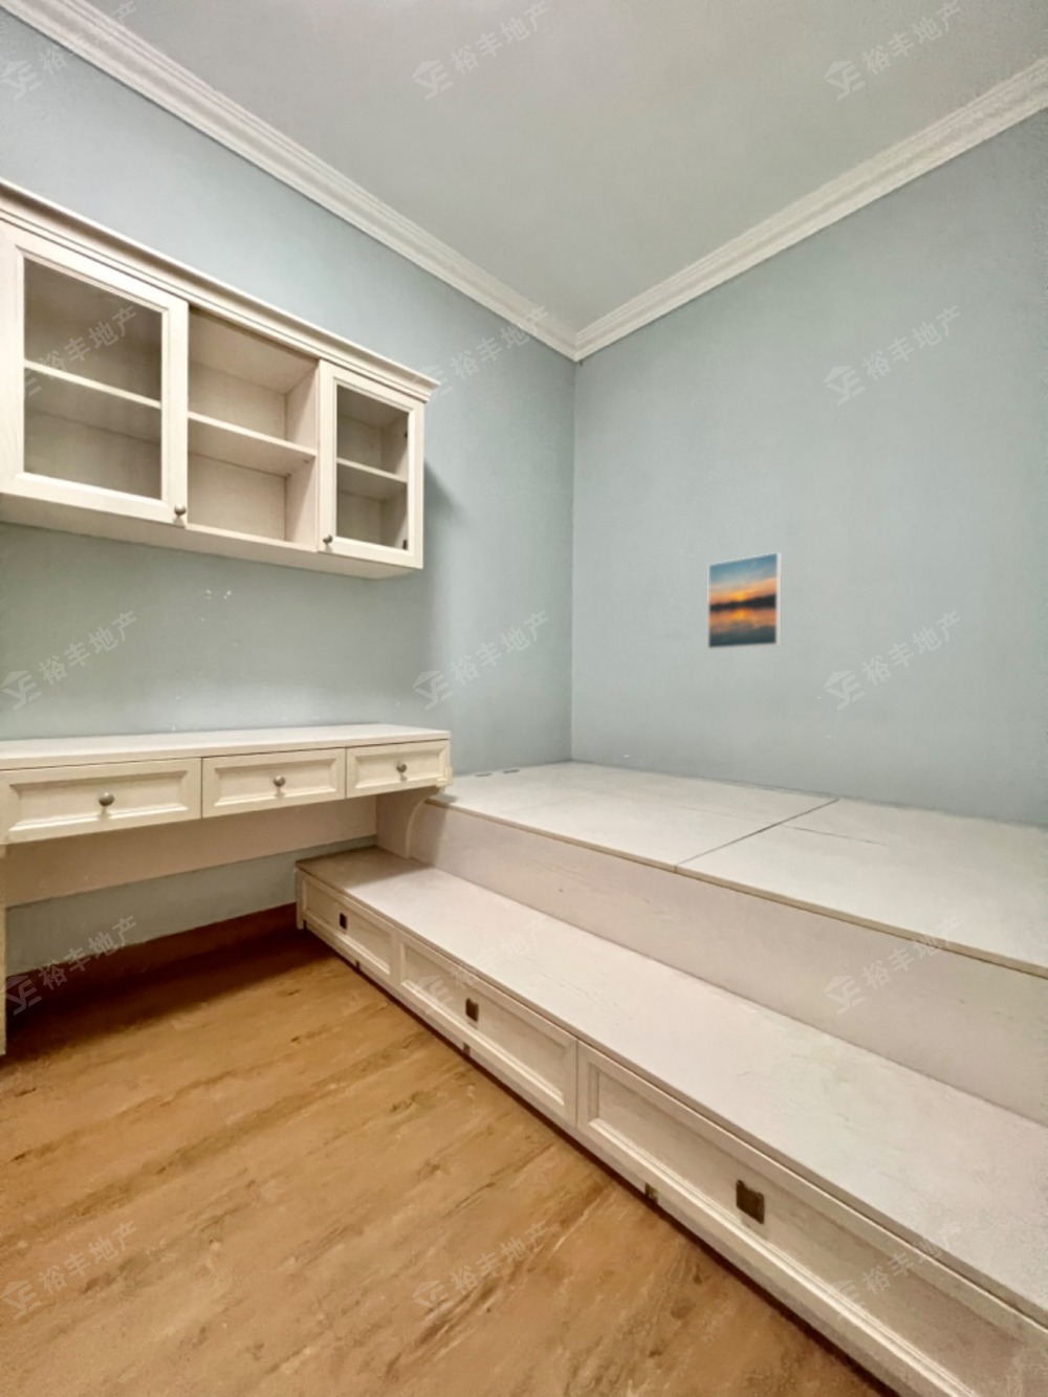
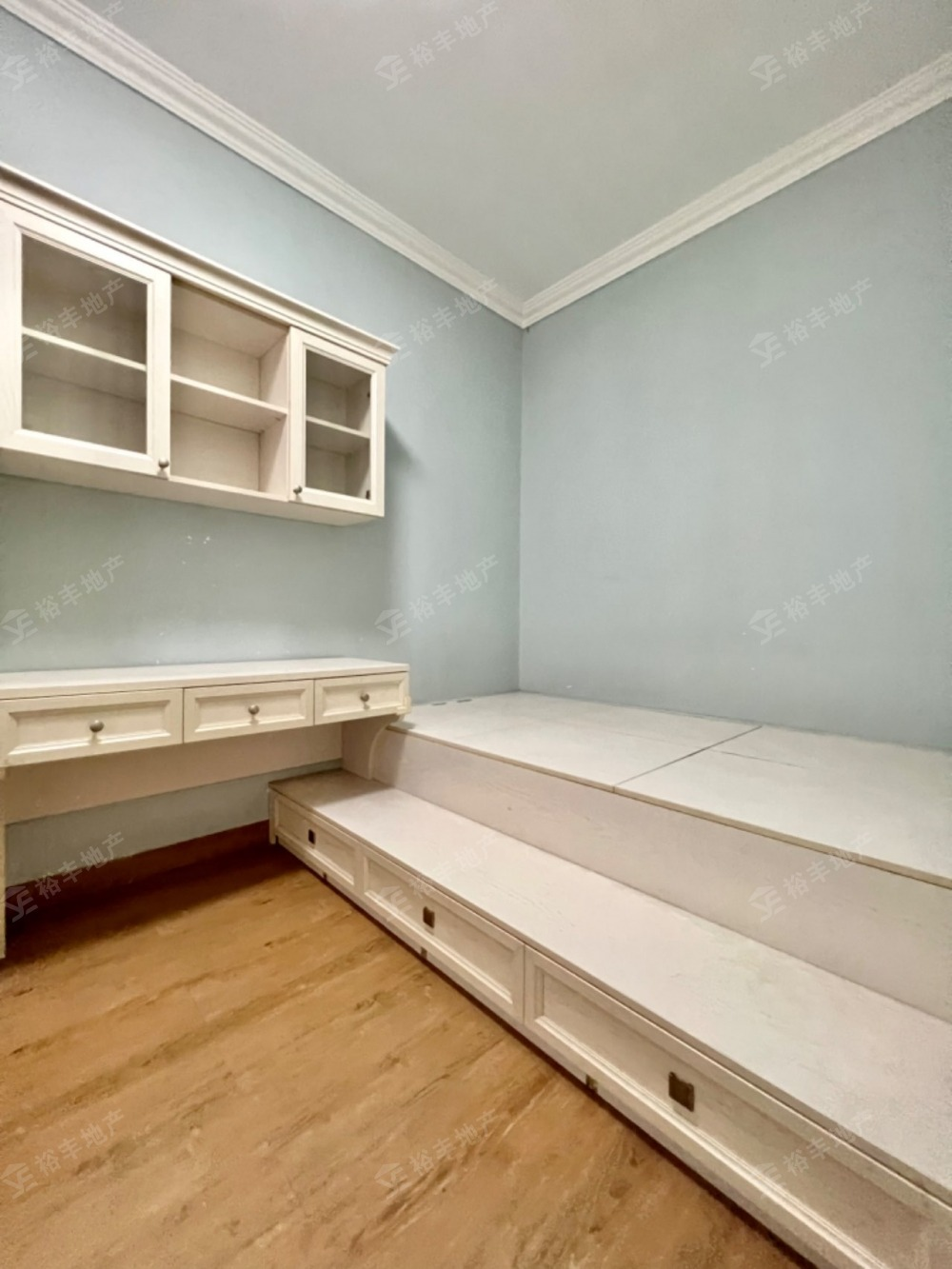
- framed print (742, 602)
